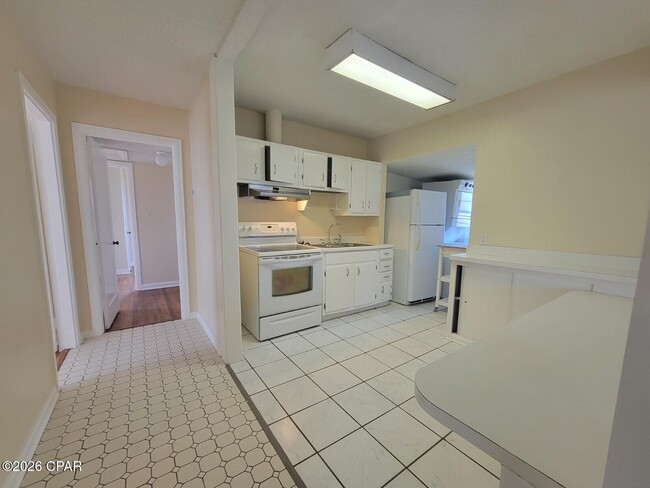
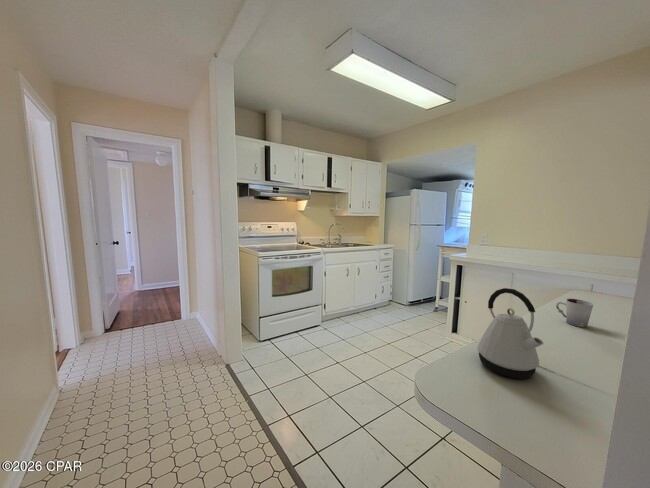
+ cup (573, 311)
+ kettle (510, 329)
